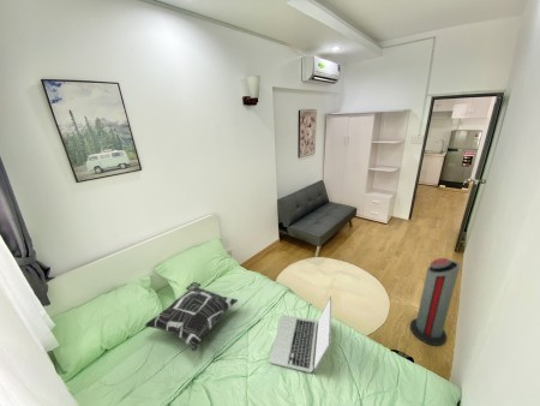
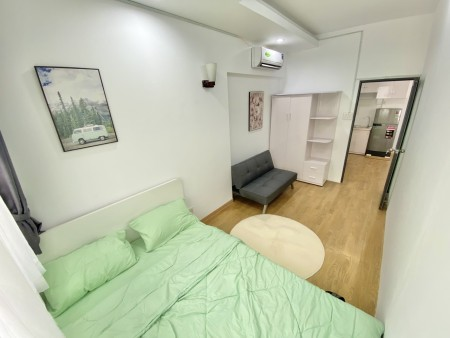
- laptop (301, 327)
- decorative pillow (193, 310)
- air purifier (436, 298)
